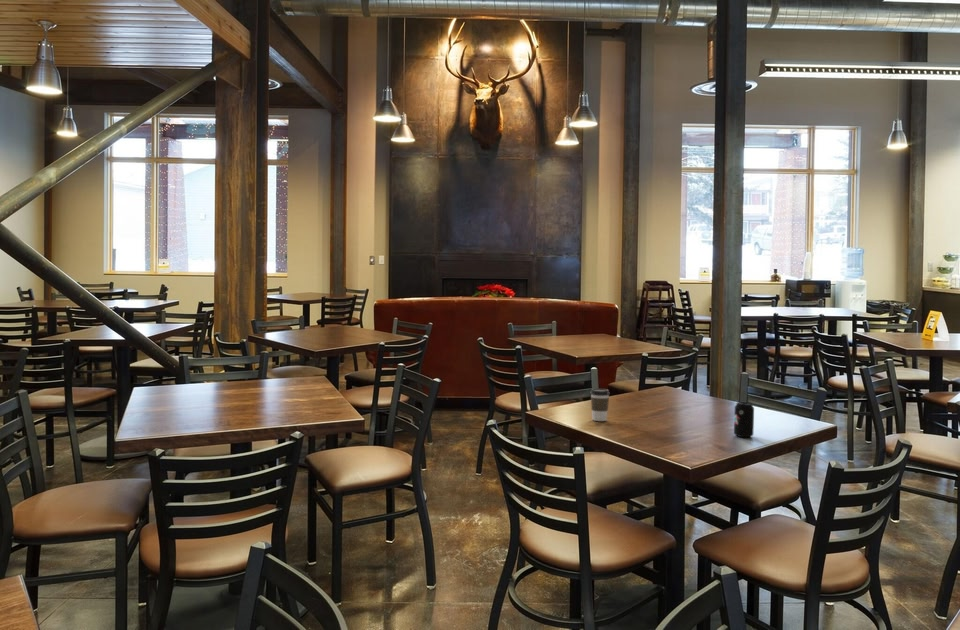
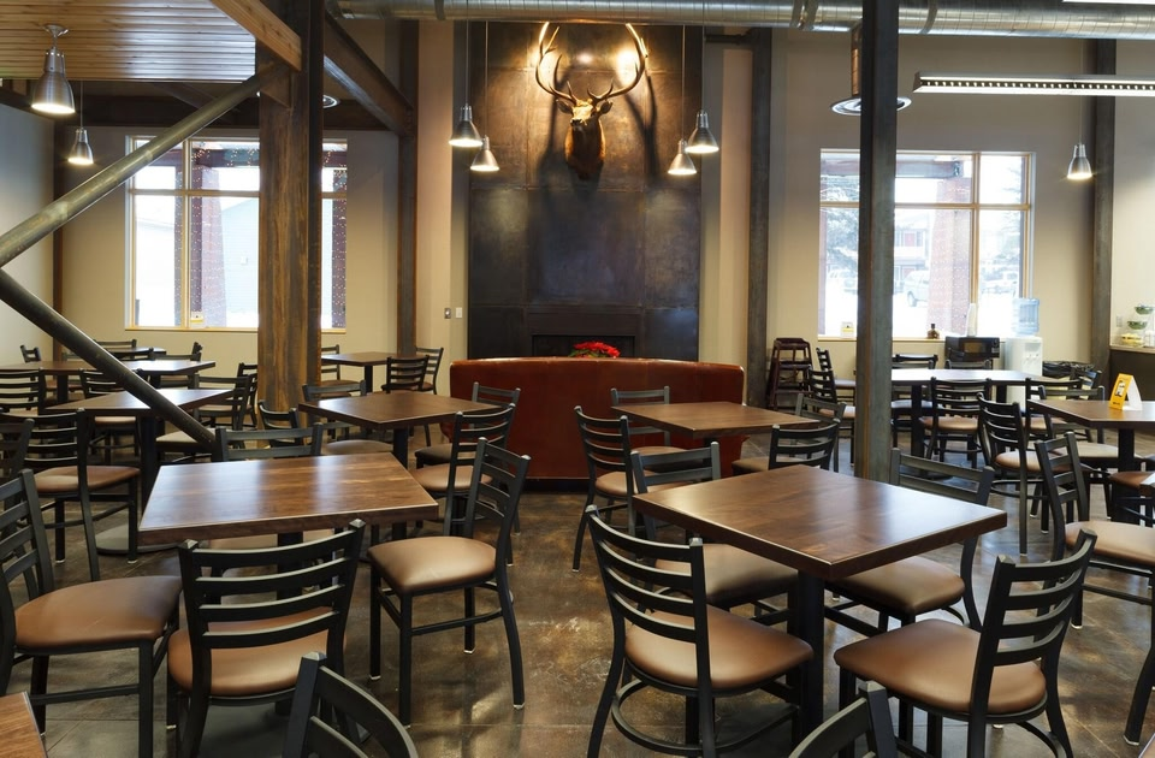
- coffee cup (599, 404)
- beverage can (743, 419)
